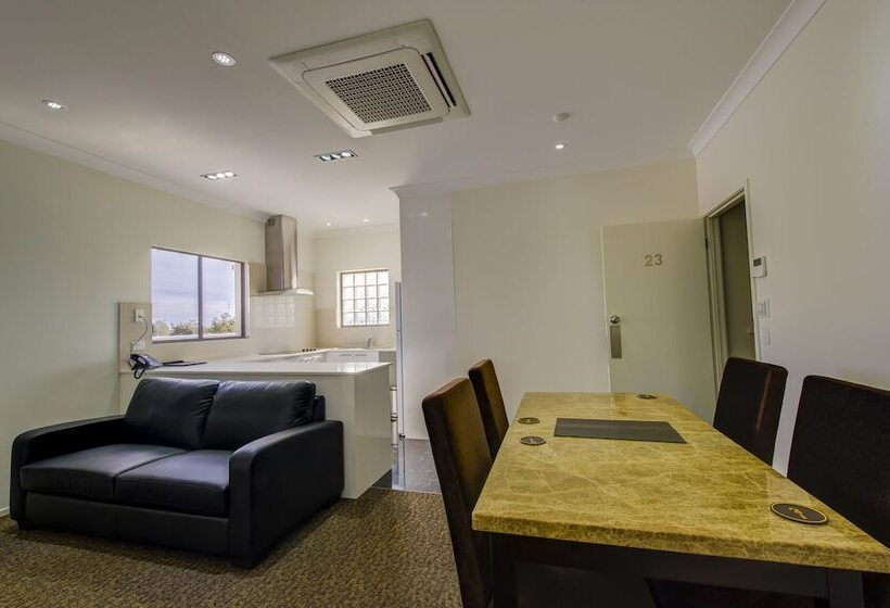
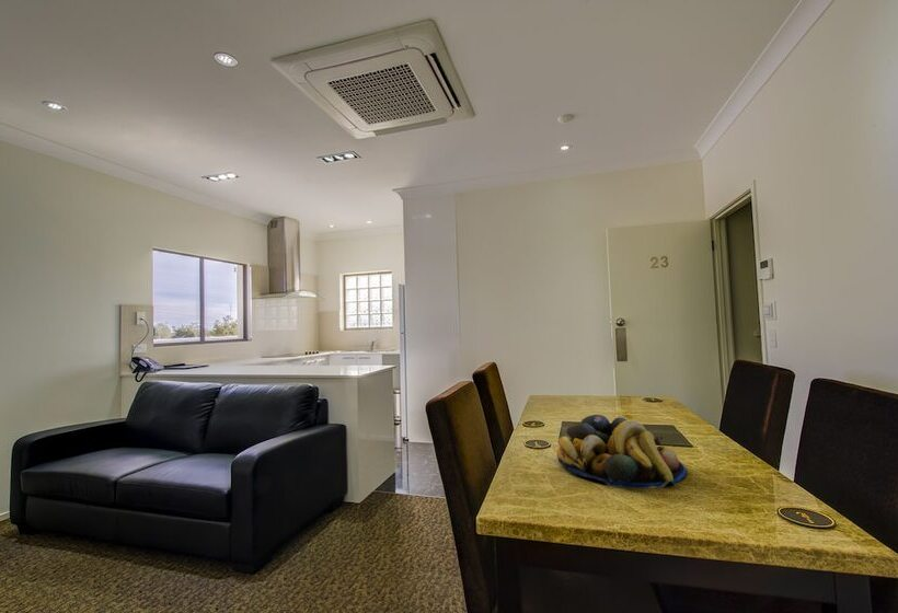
+ fruit bowl (618, 442)
